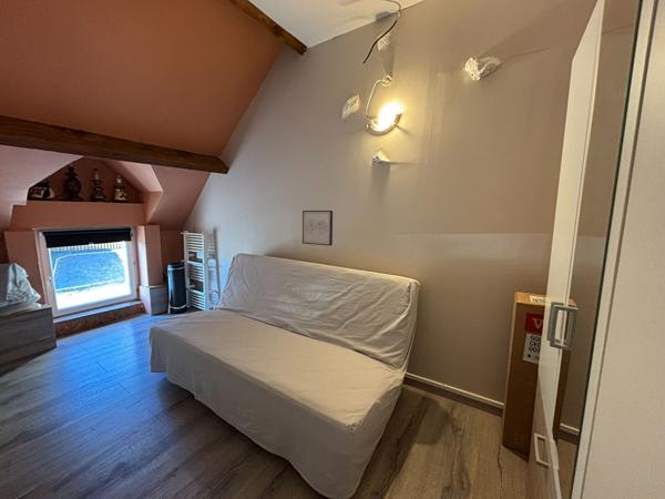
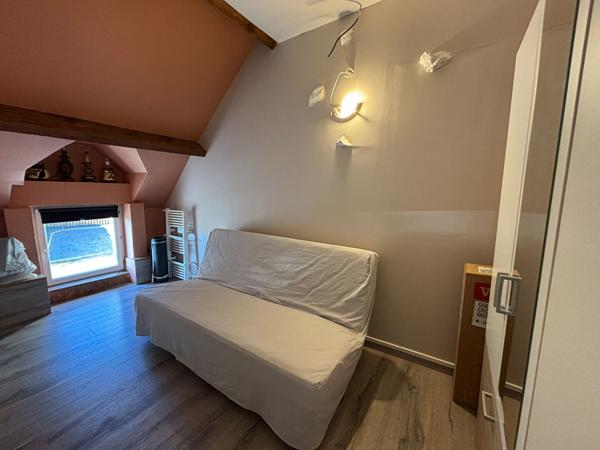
- wall art (317, 227)
